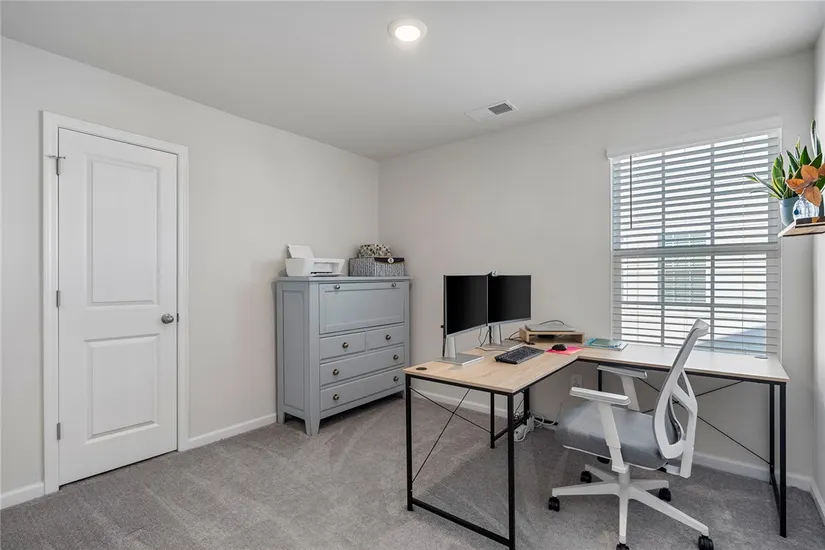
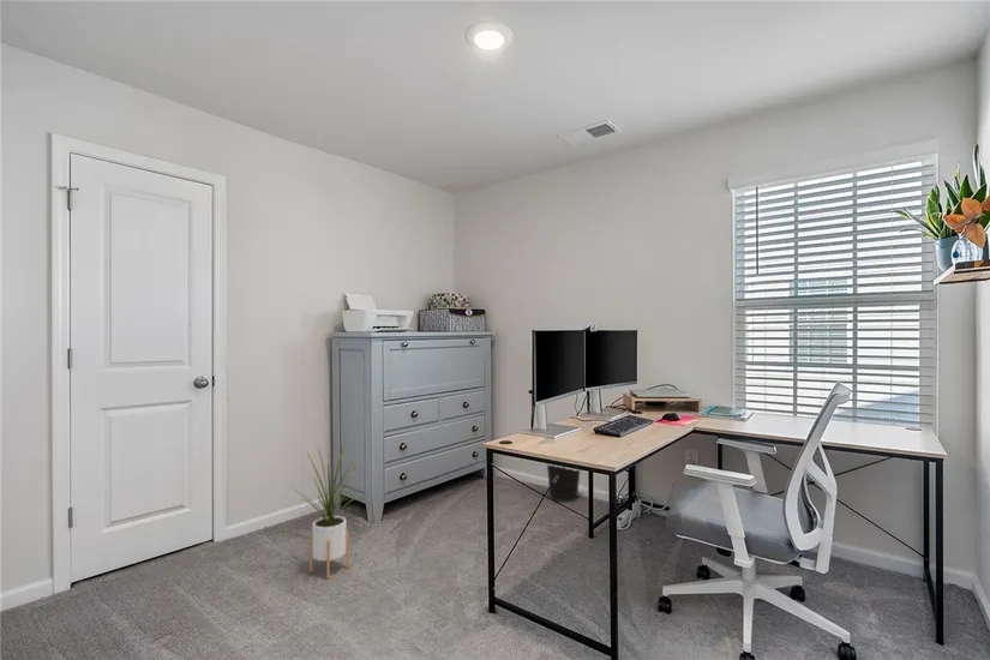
+ wastebasket (563, 476)
+ house plant (328, 506)
